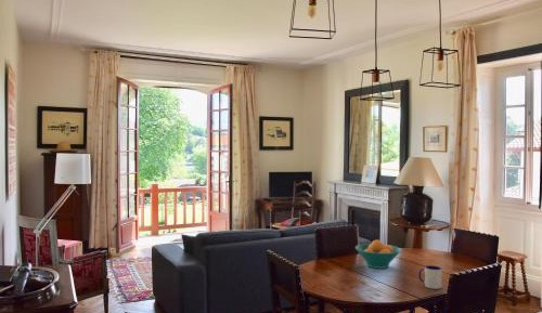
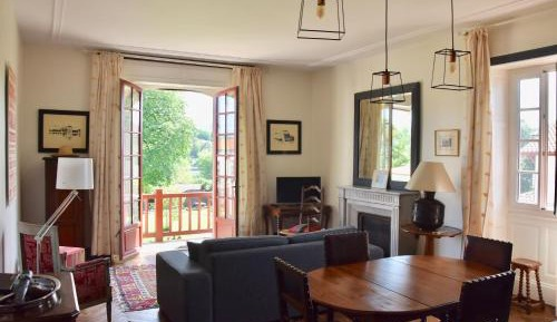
- fruit bowl (377, 252)
- mug (429, 276)
